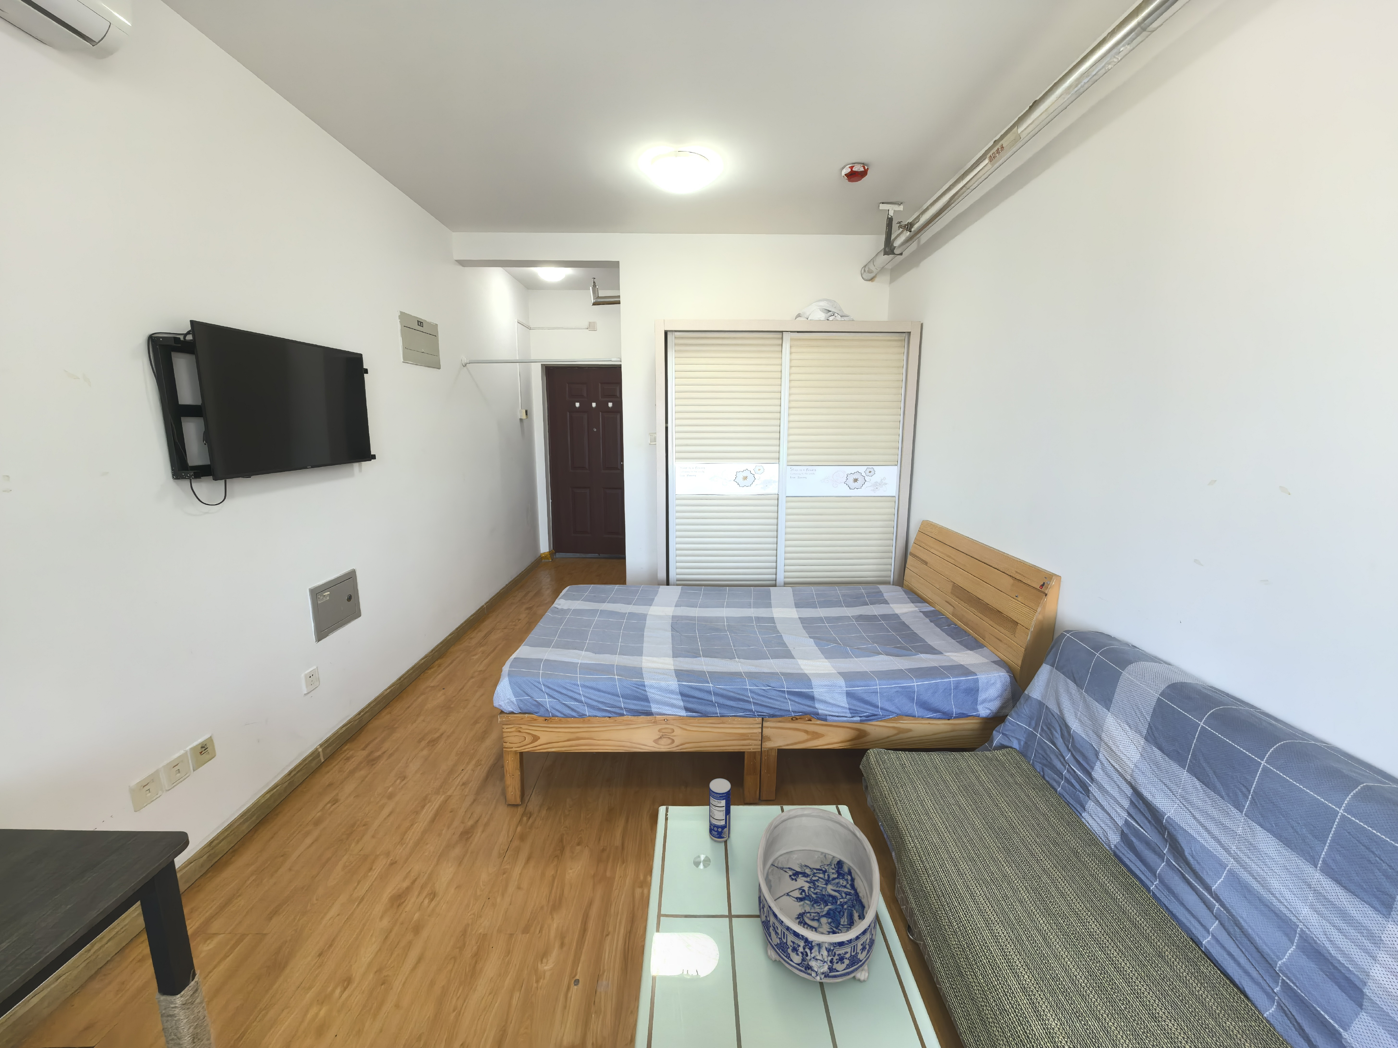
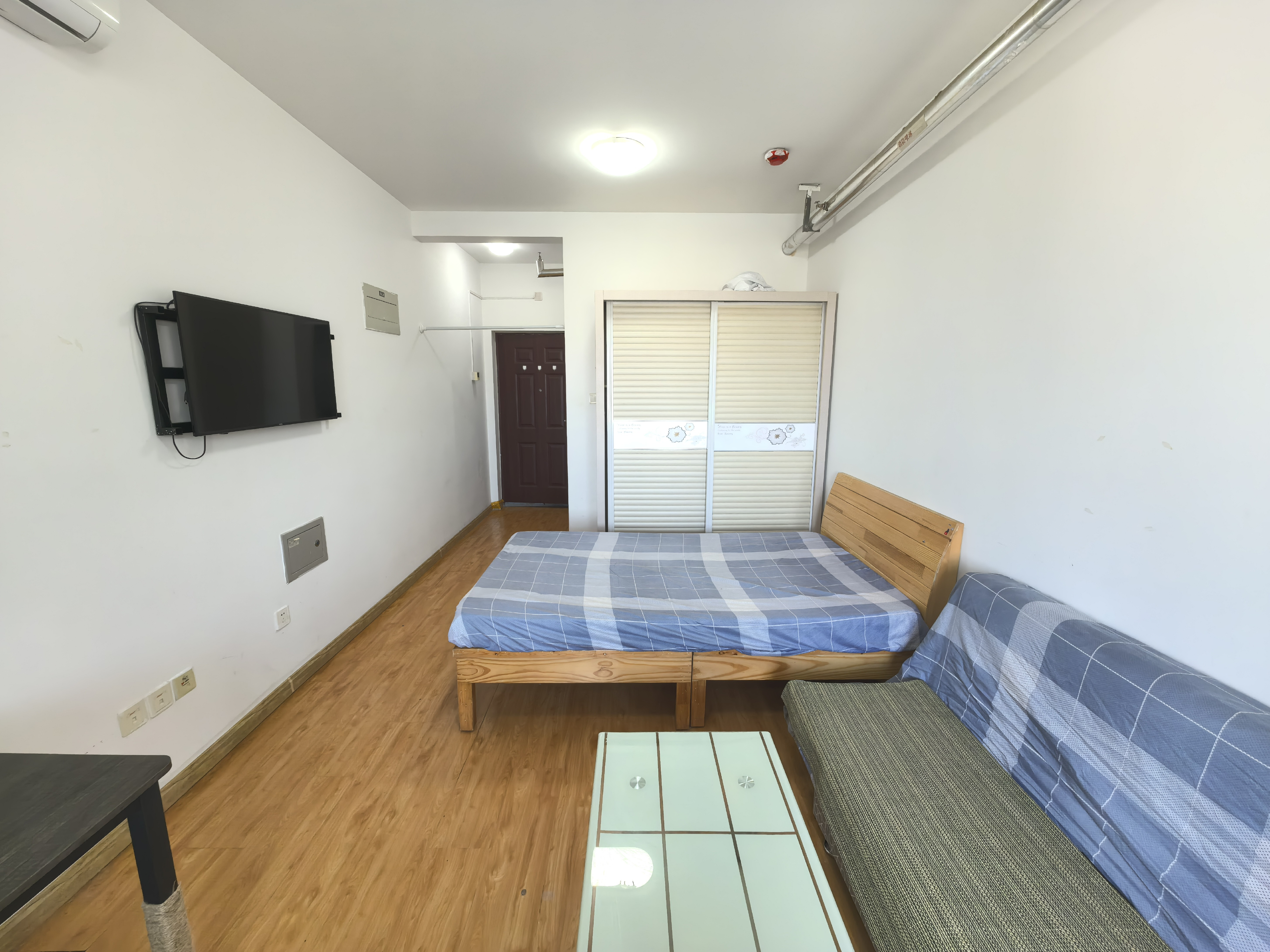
- beverage can (720, 810)
- decorative bowl (816, 889)
